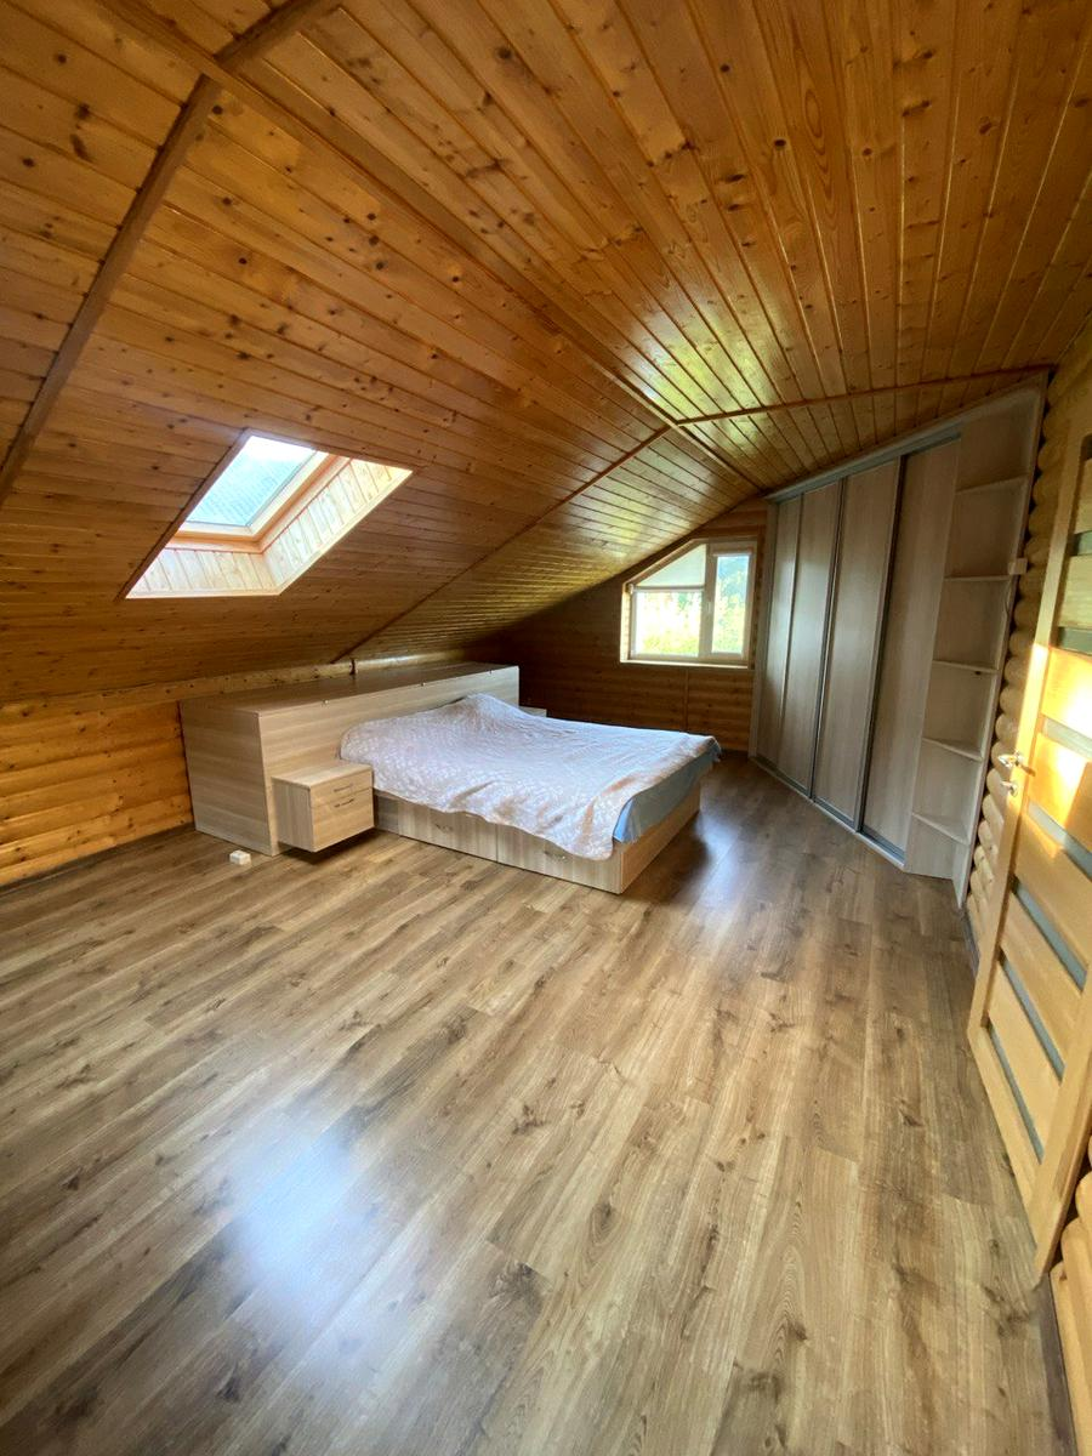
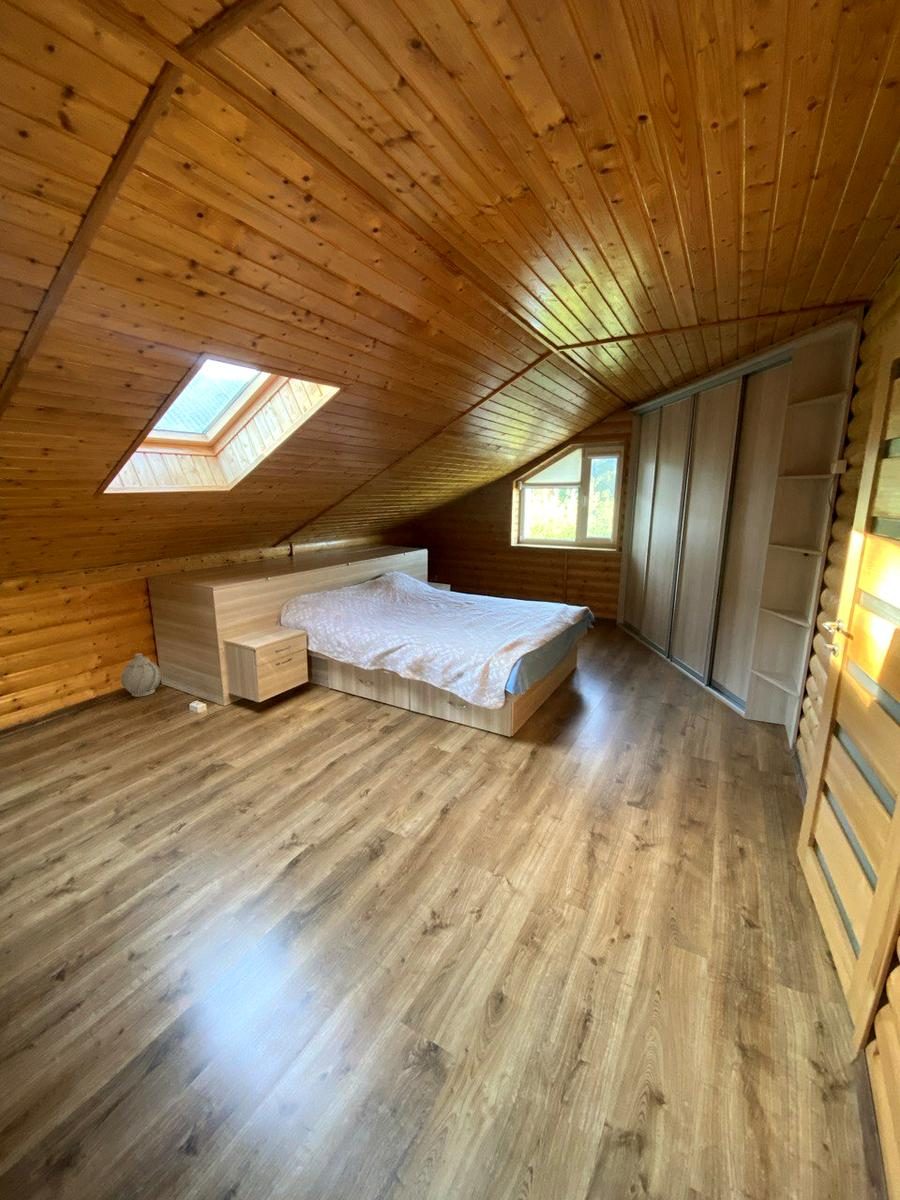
+ lantern (140, 673)
